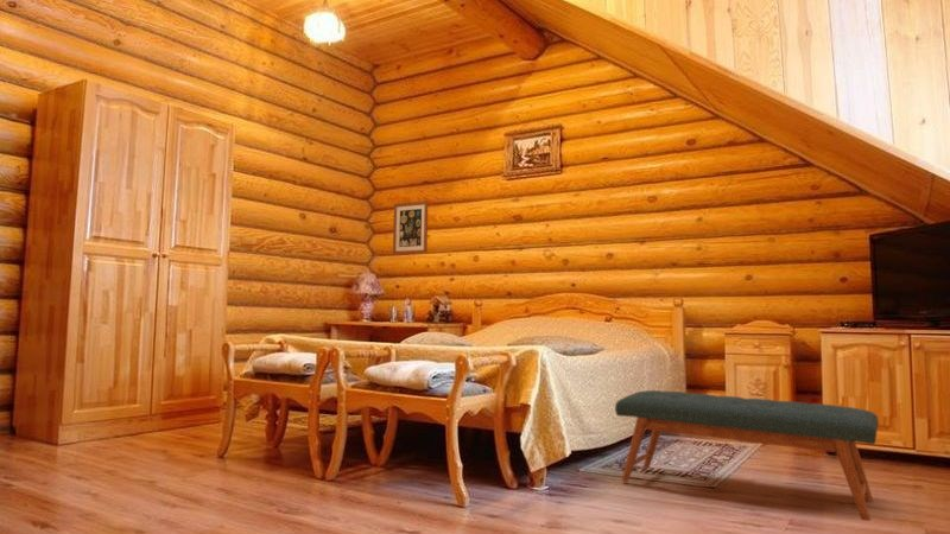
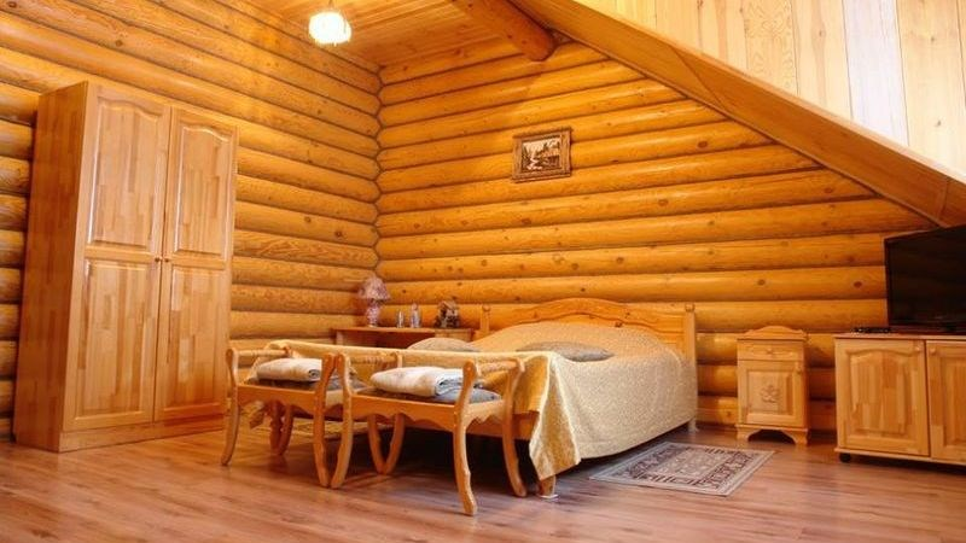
- wall art (410, 228)
- bench (741, 440)
